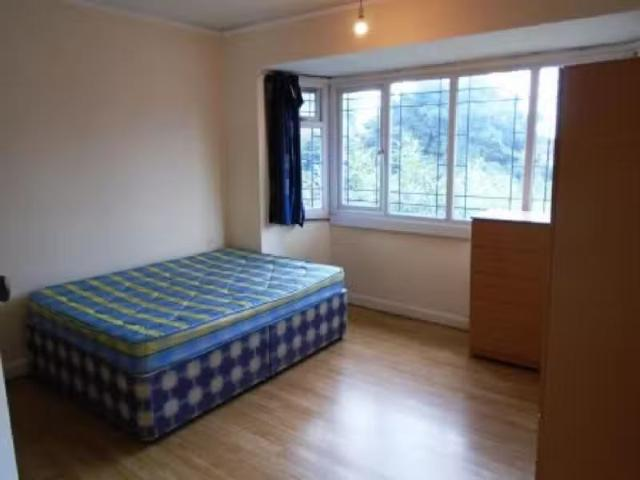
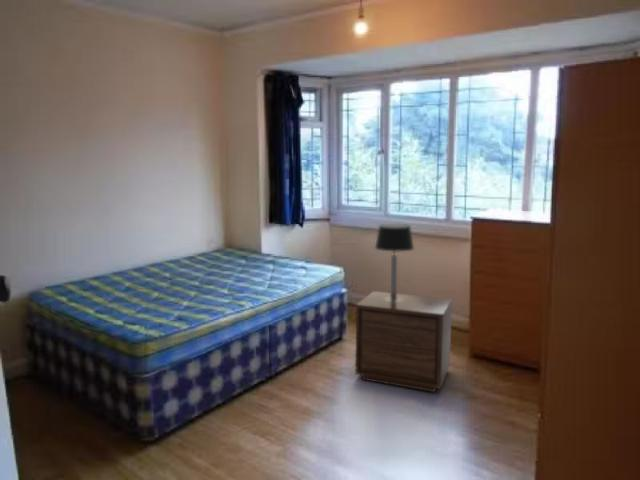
+ nightstand (404, 338)
+ table lamp (394, 263)
